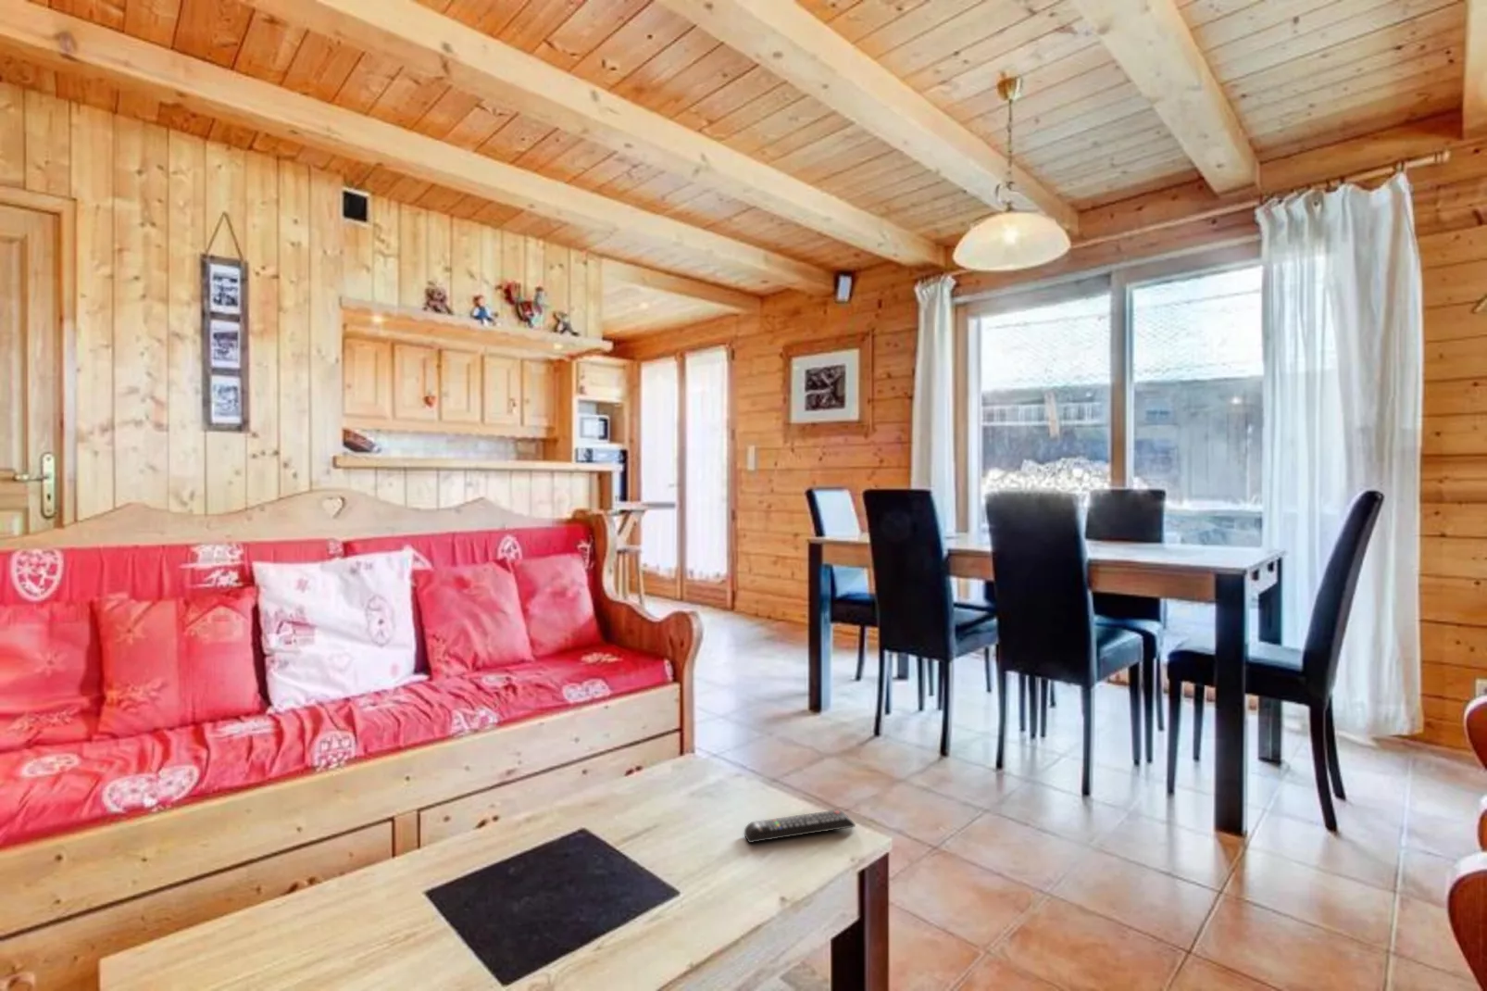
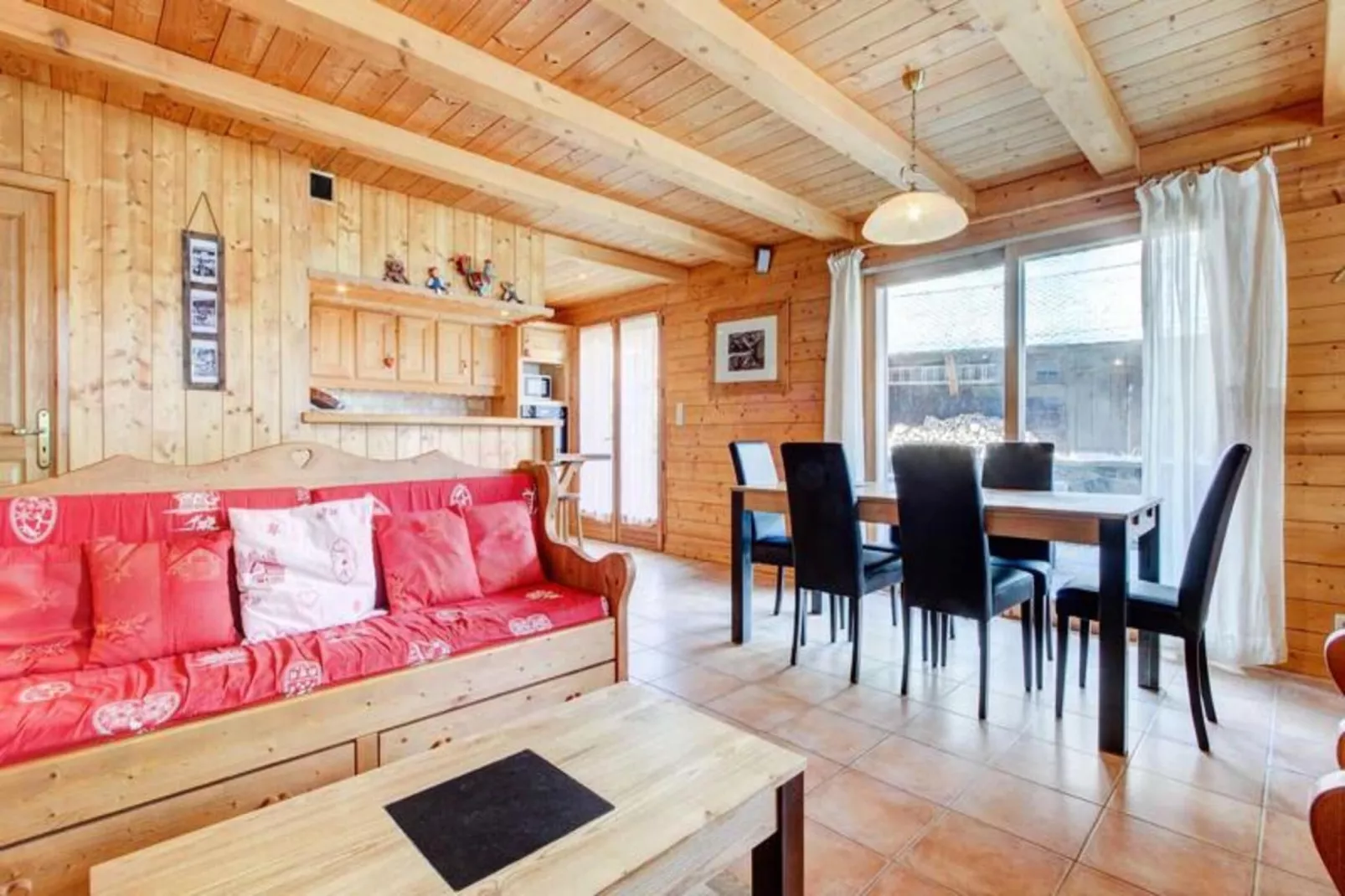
- remote control (800, 826)
